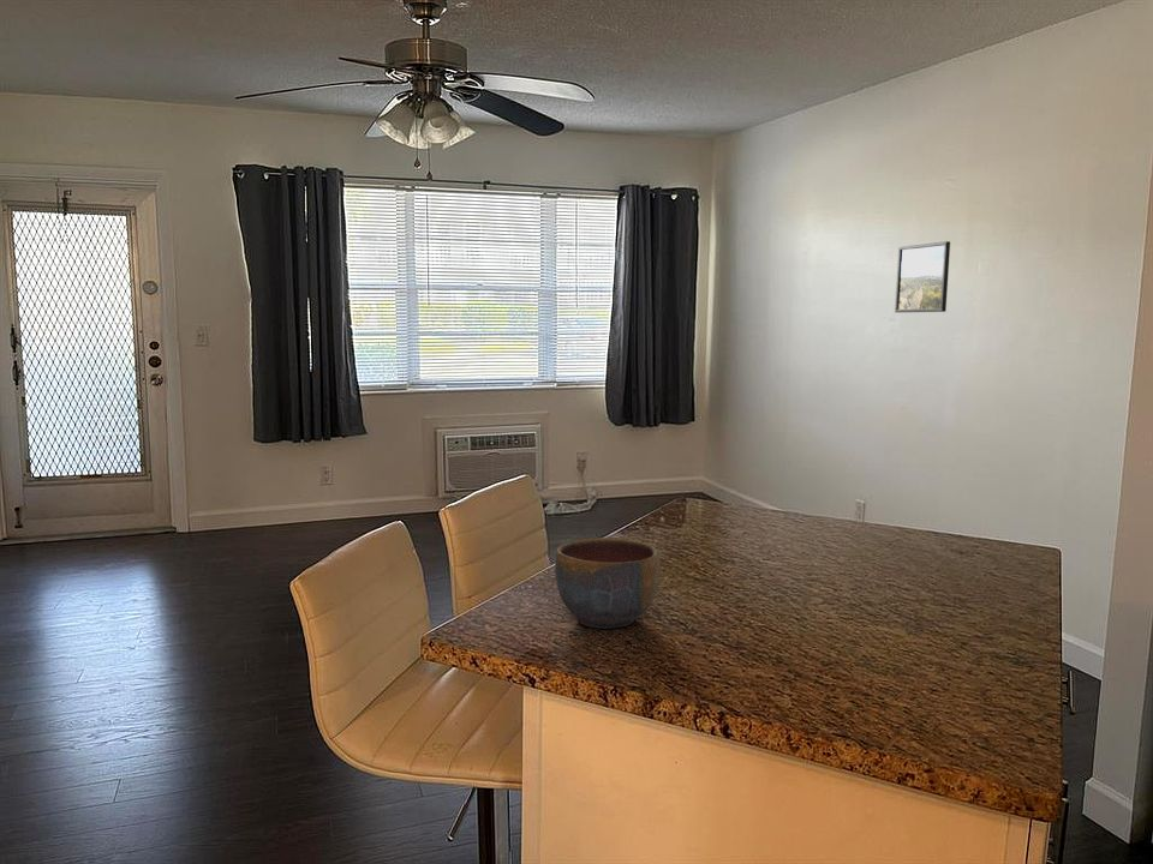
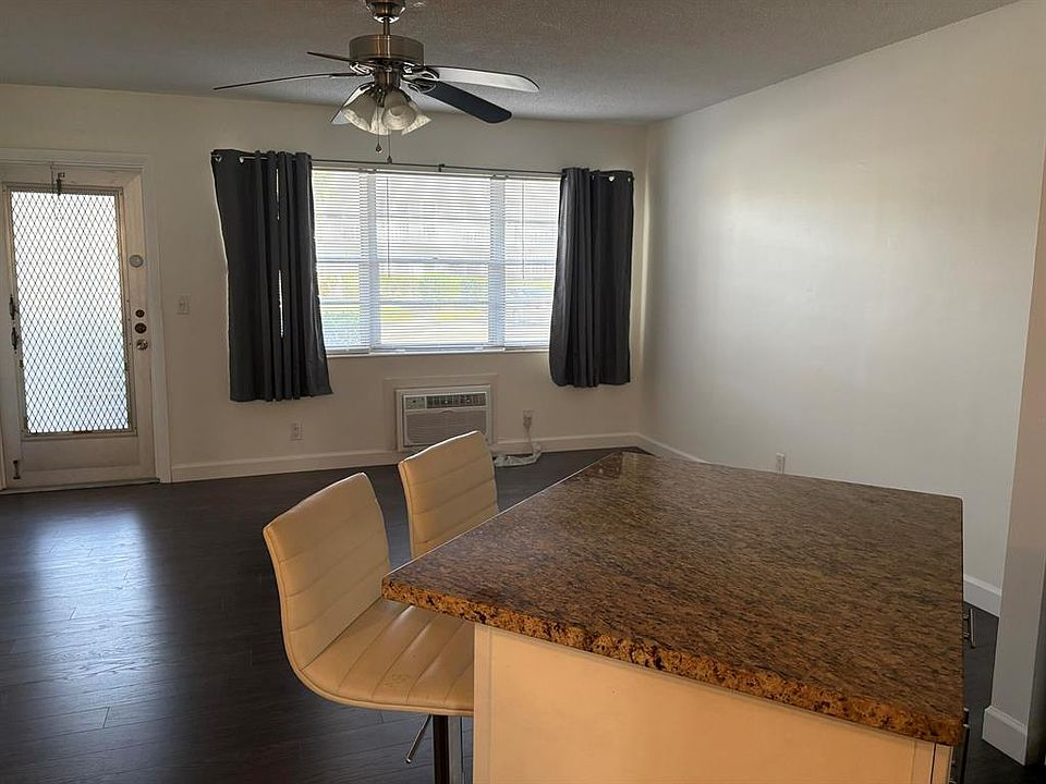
- bowl (607, 583)
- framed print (921, 278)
